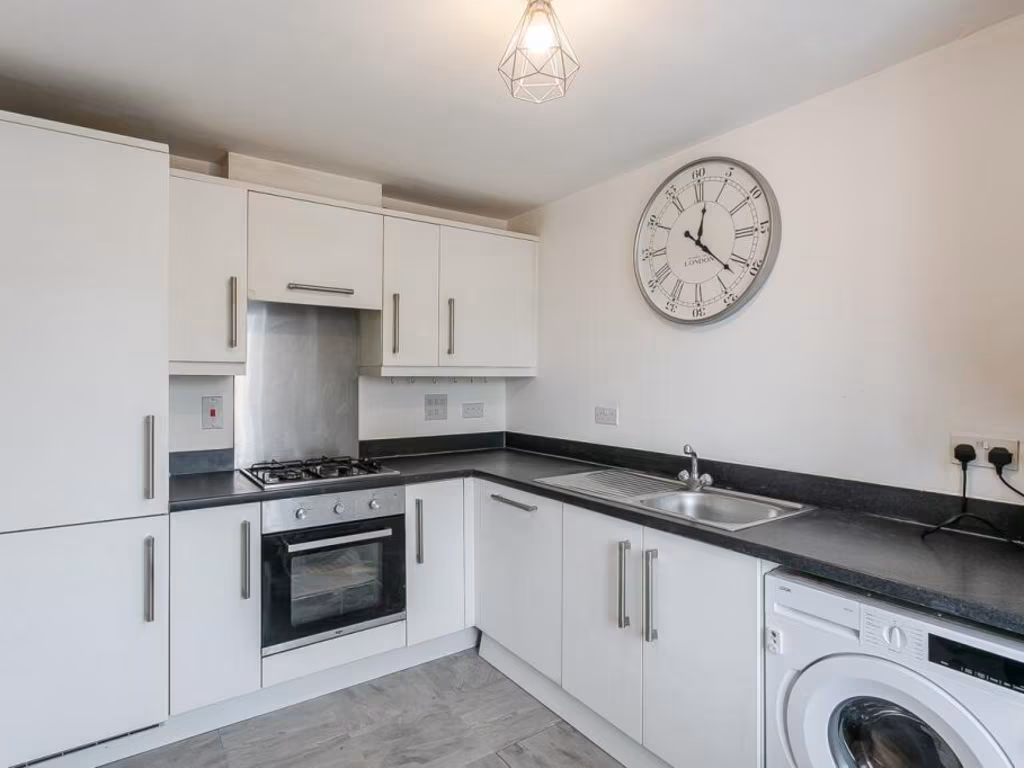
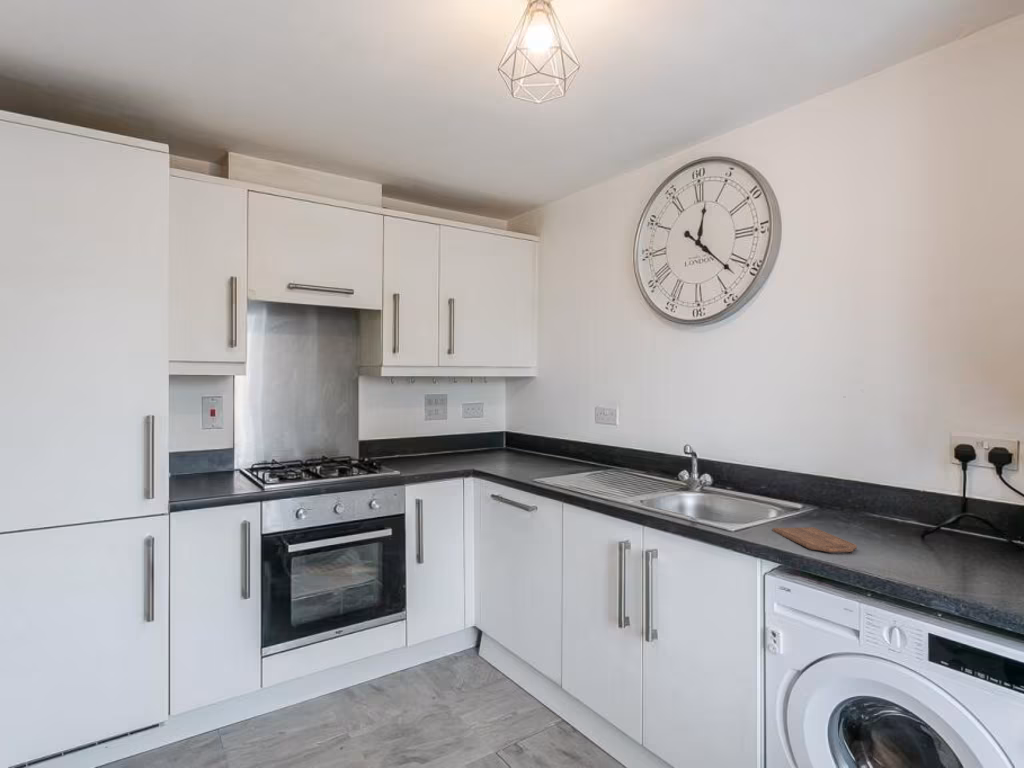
+ cutting board (815, 539)
